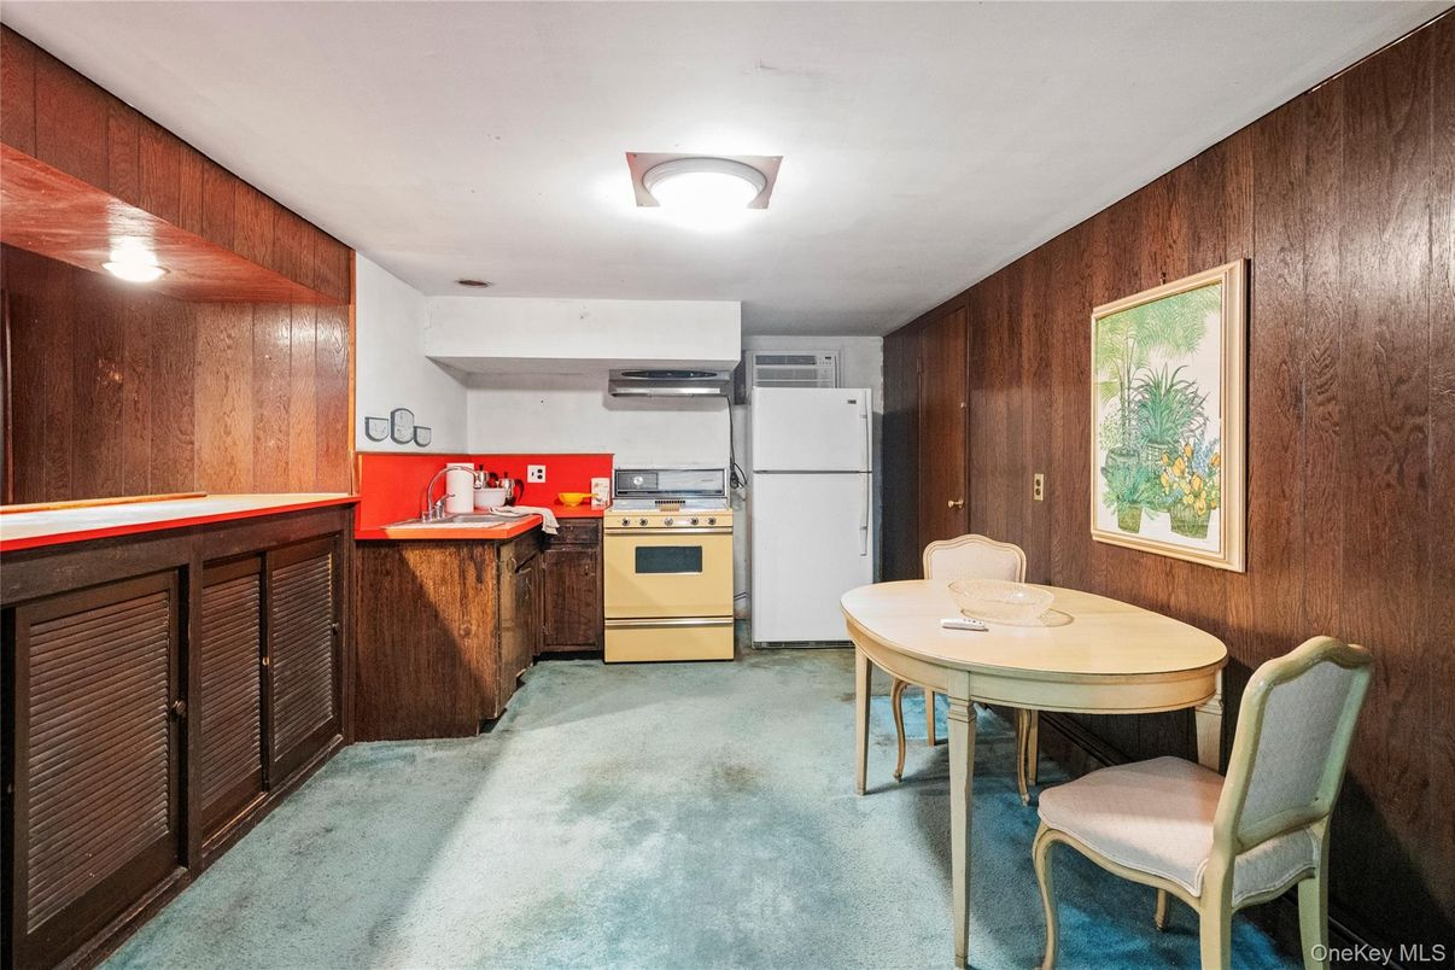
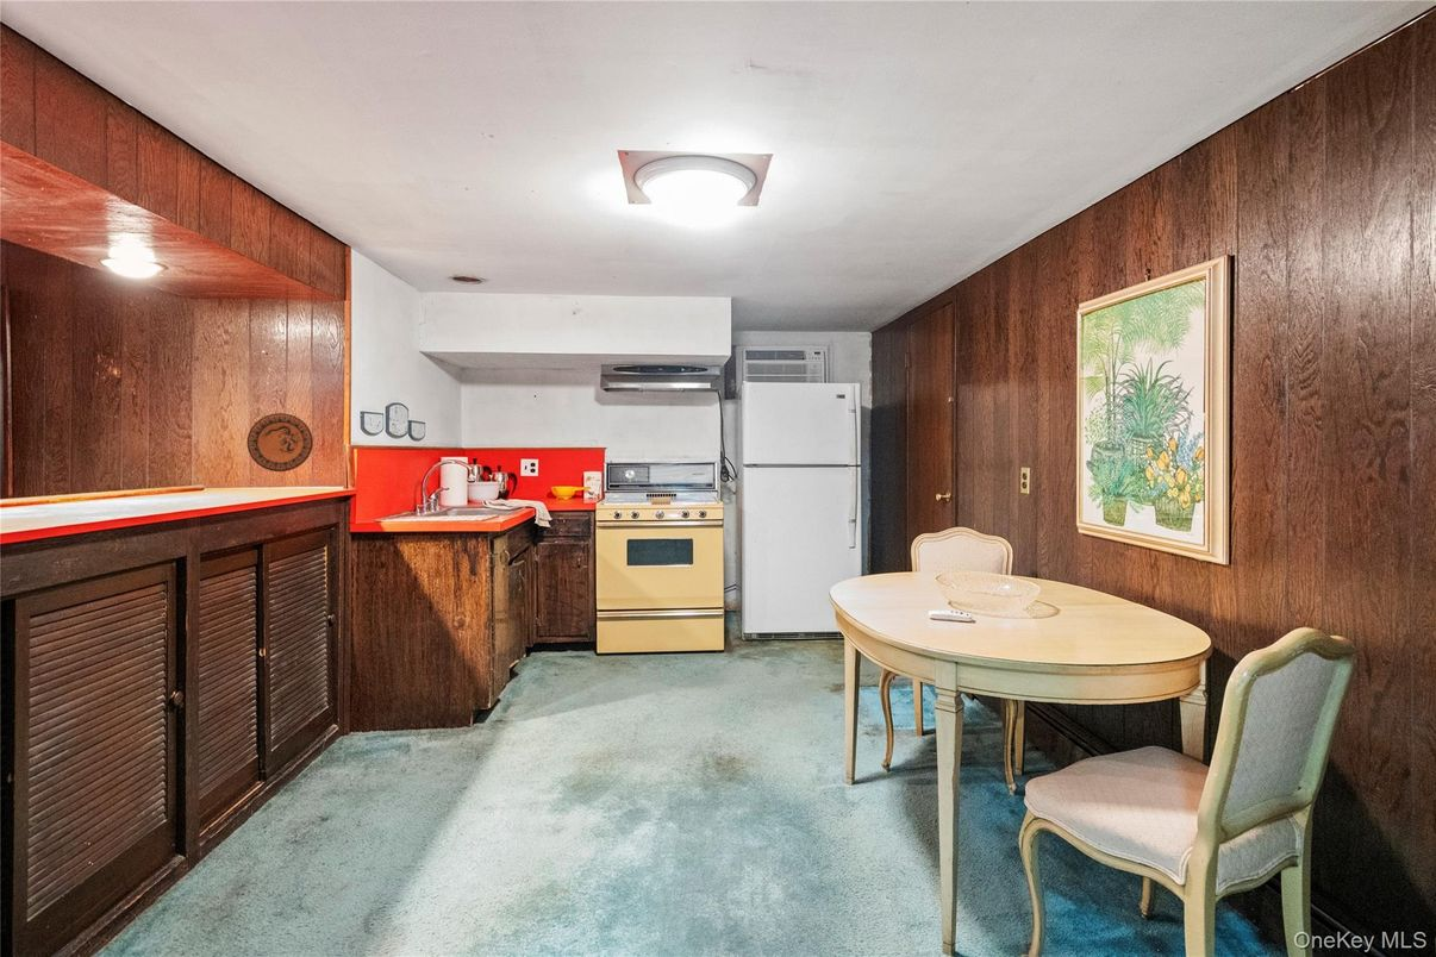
+ decorative plate (280, 442)
